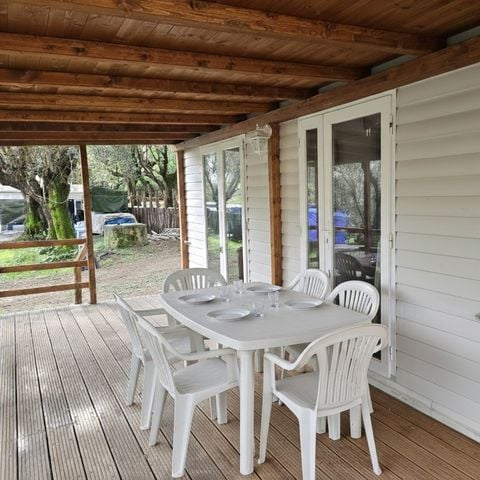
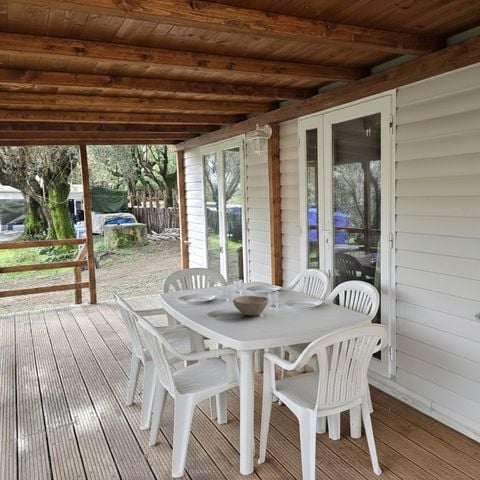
+ bowl (251, 306)
